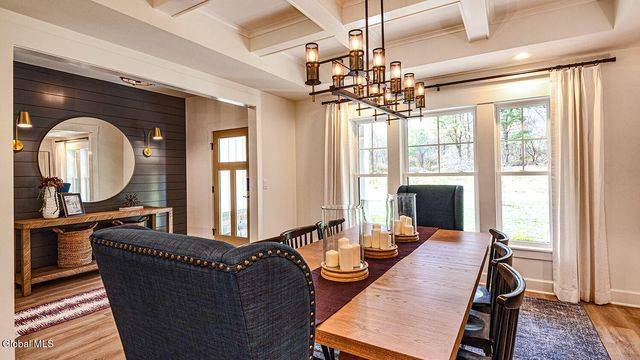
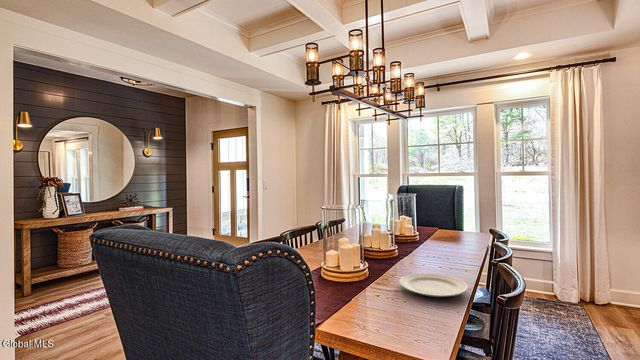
+ chinaware (432, 286)
